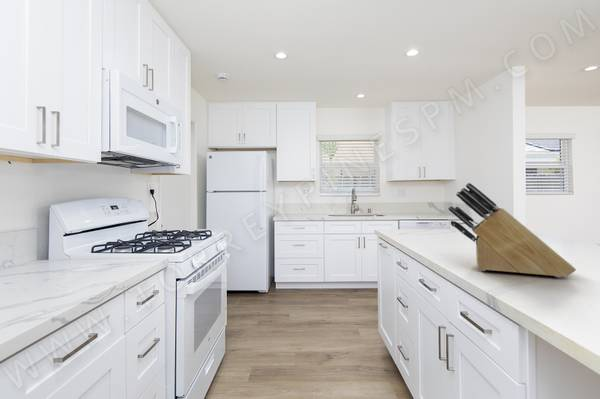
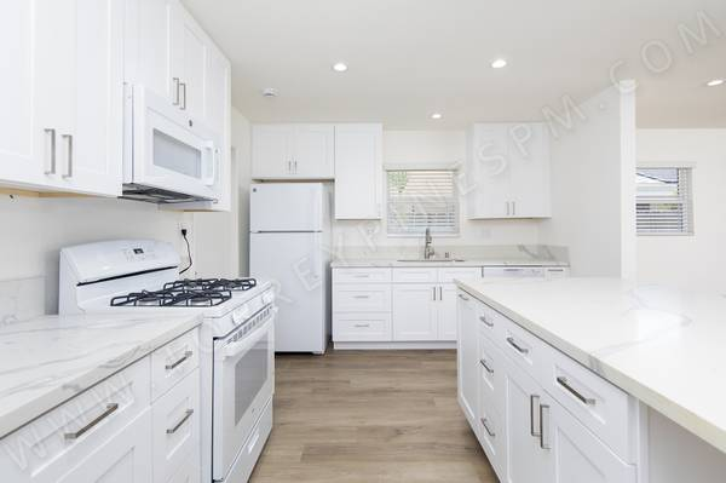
- knife block (504, 226)
